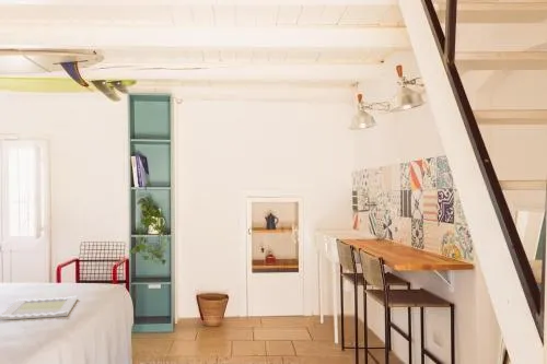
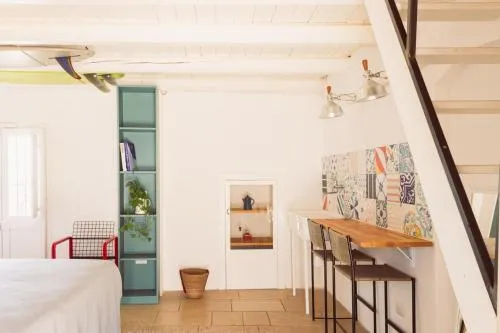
- decorative tray (40, 306)
